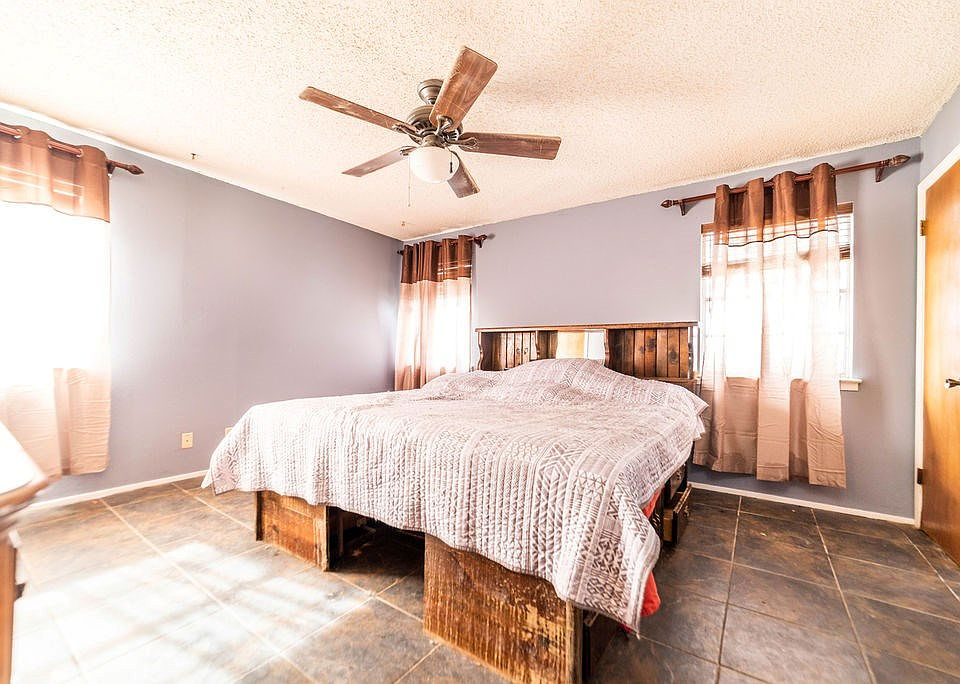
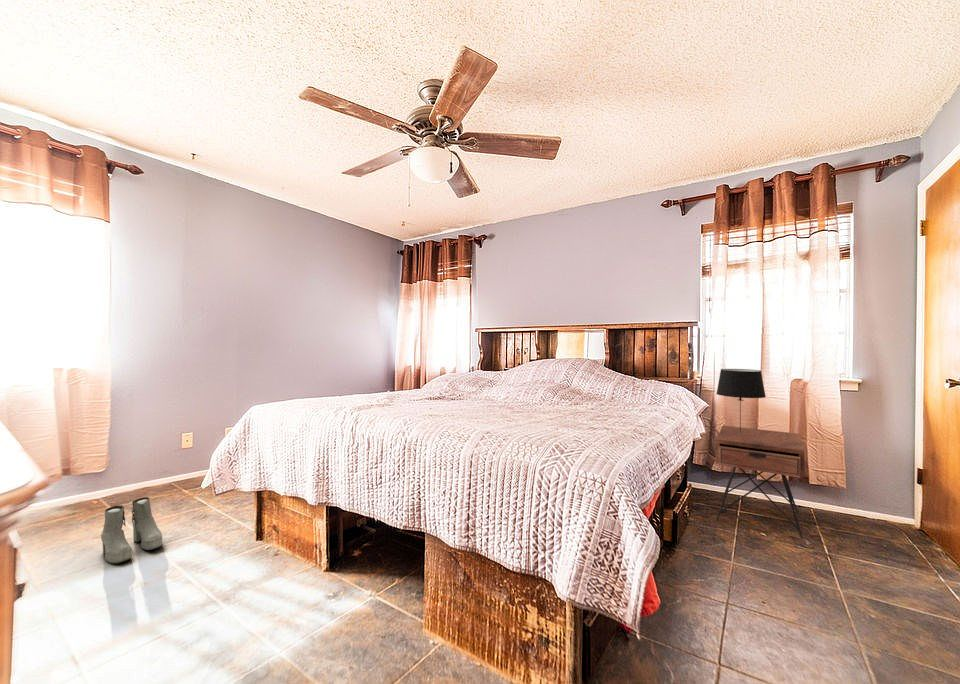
+ nightstand (757, 475)
+ table lamp (740, 401)
+ boots (133, 527)
